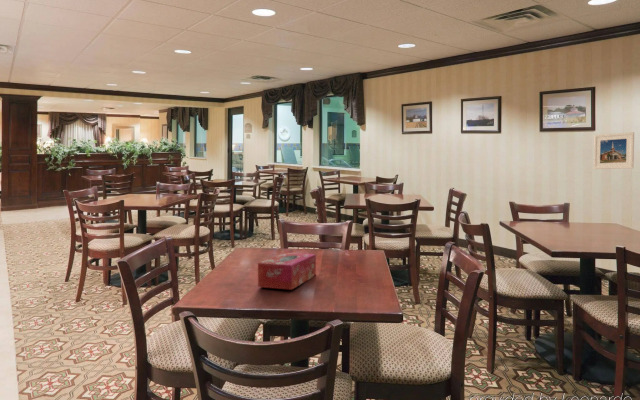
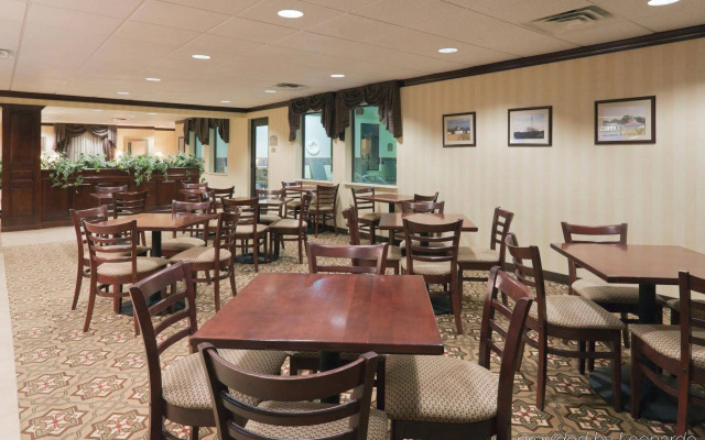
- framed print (613, 151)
- tissue box (288, 269)
